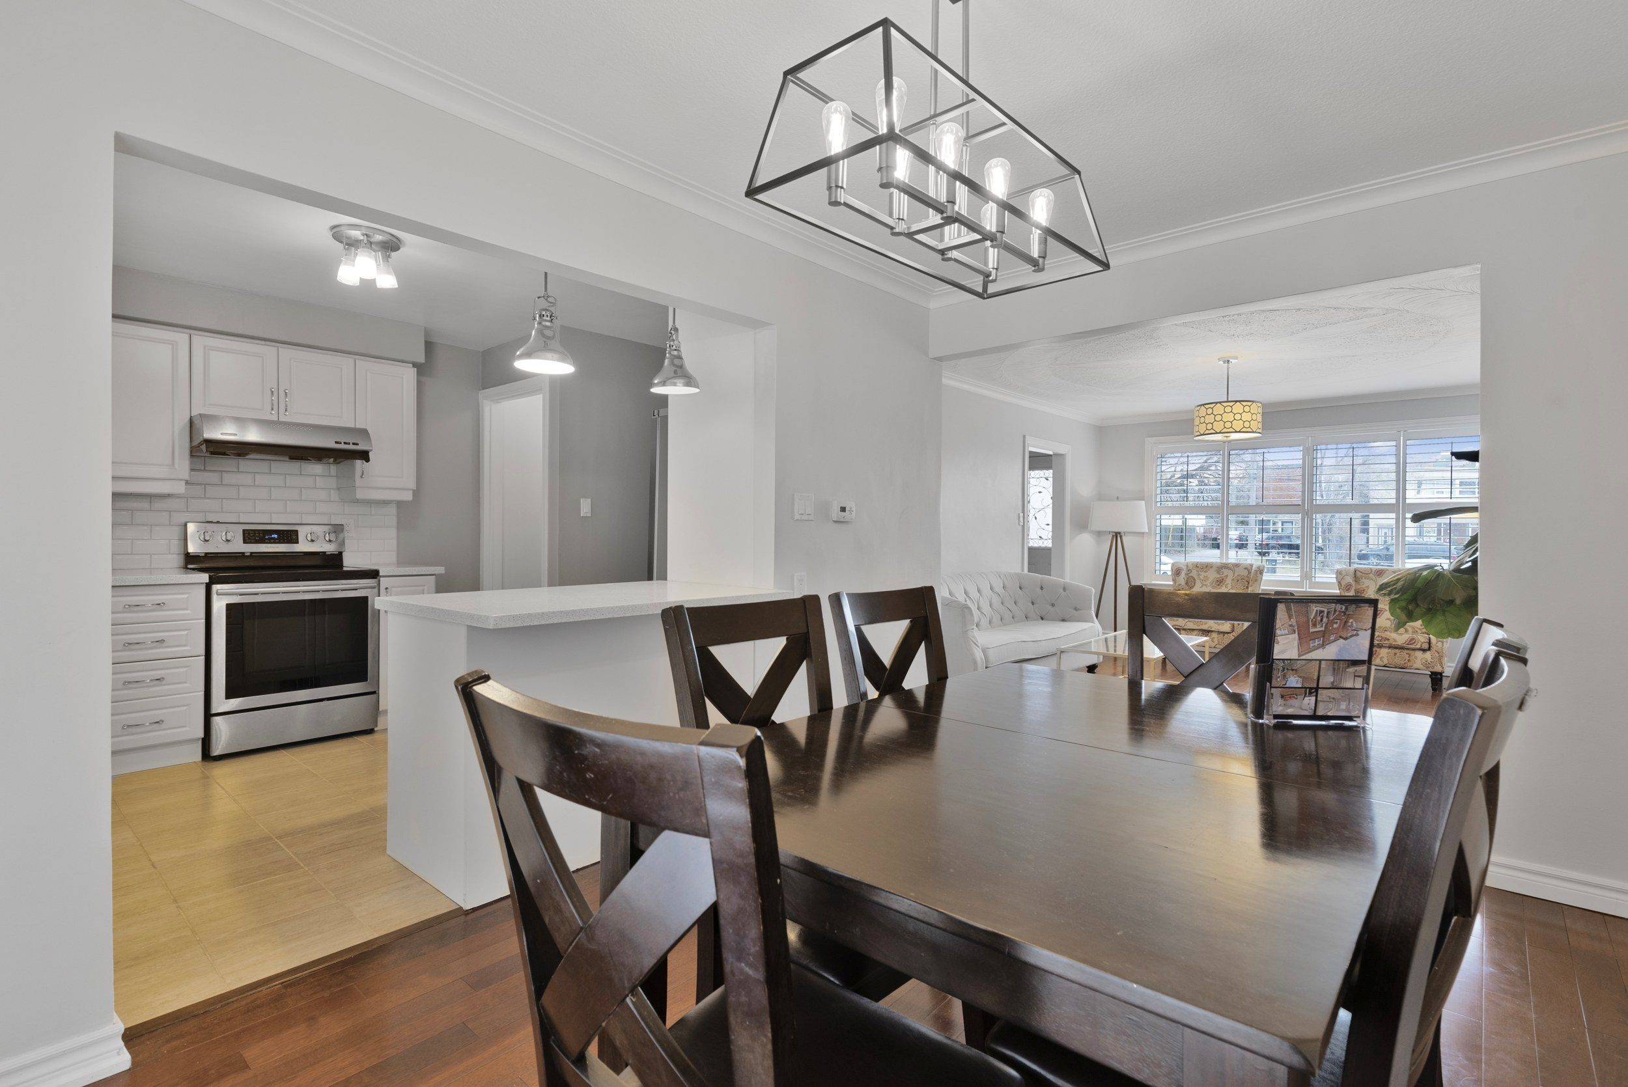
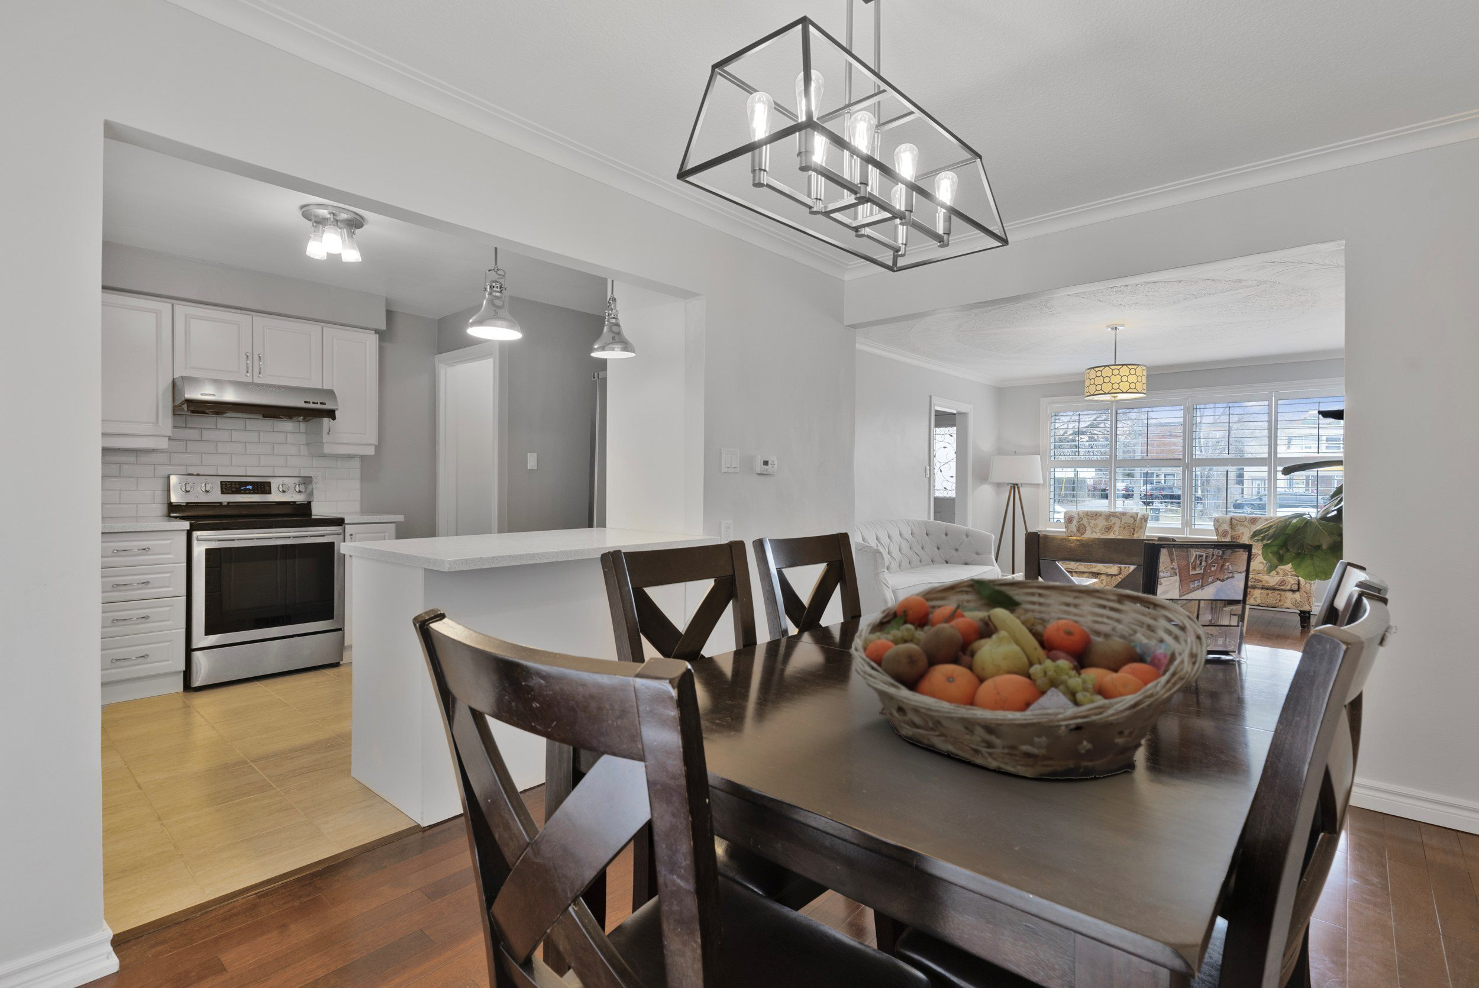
+ fruit basket (1010, 663)
